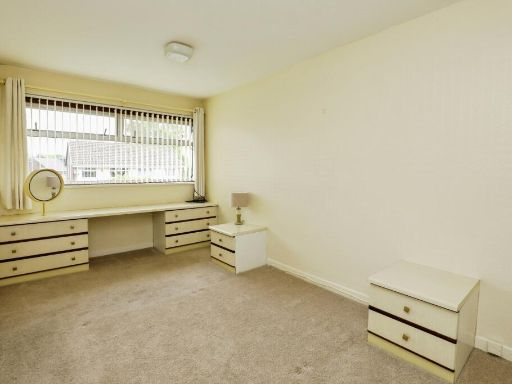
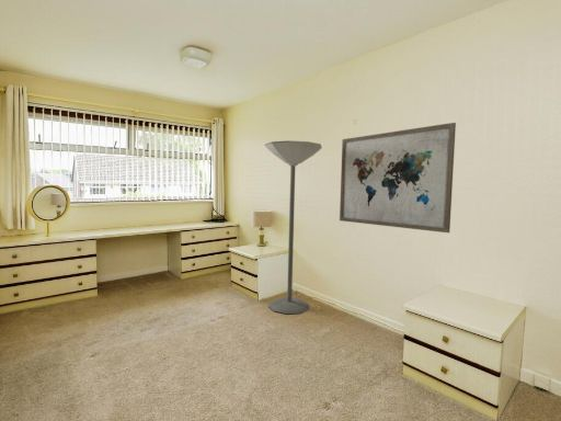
+ wall art (388, 179)
+ floor lamp (290, 226)
